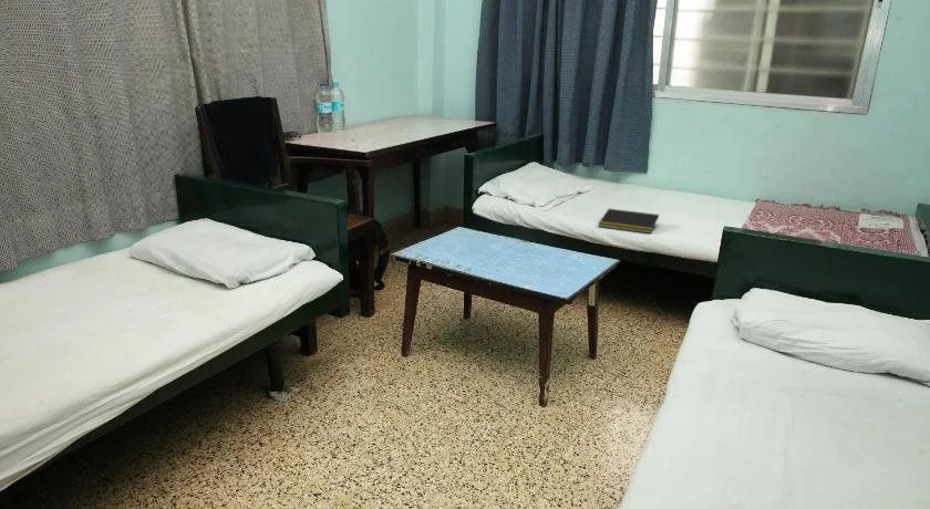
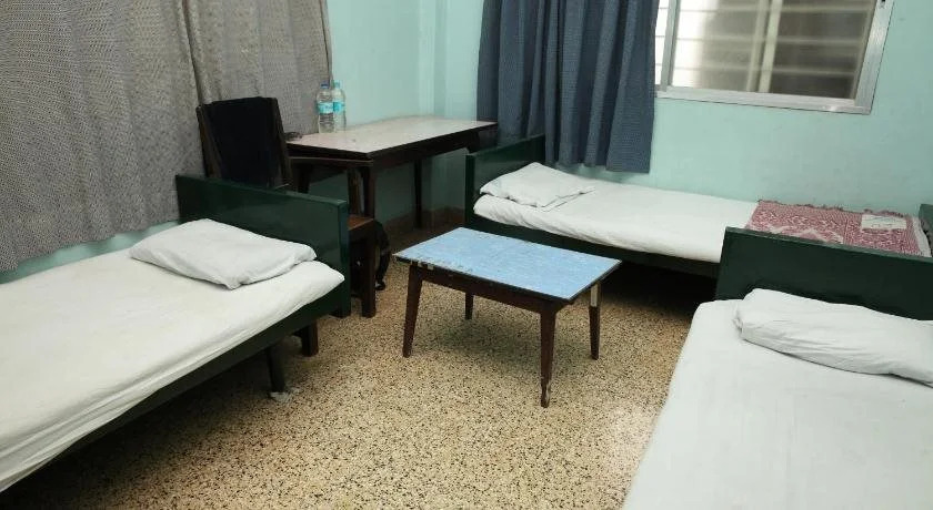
- notepad (628, 220)
